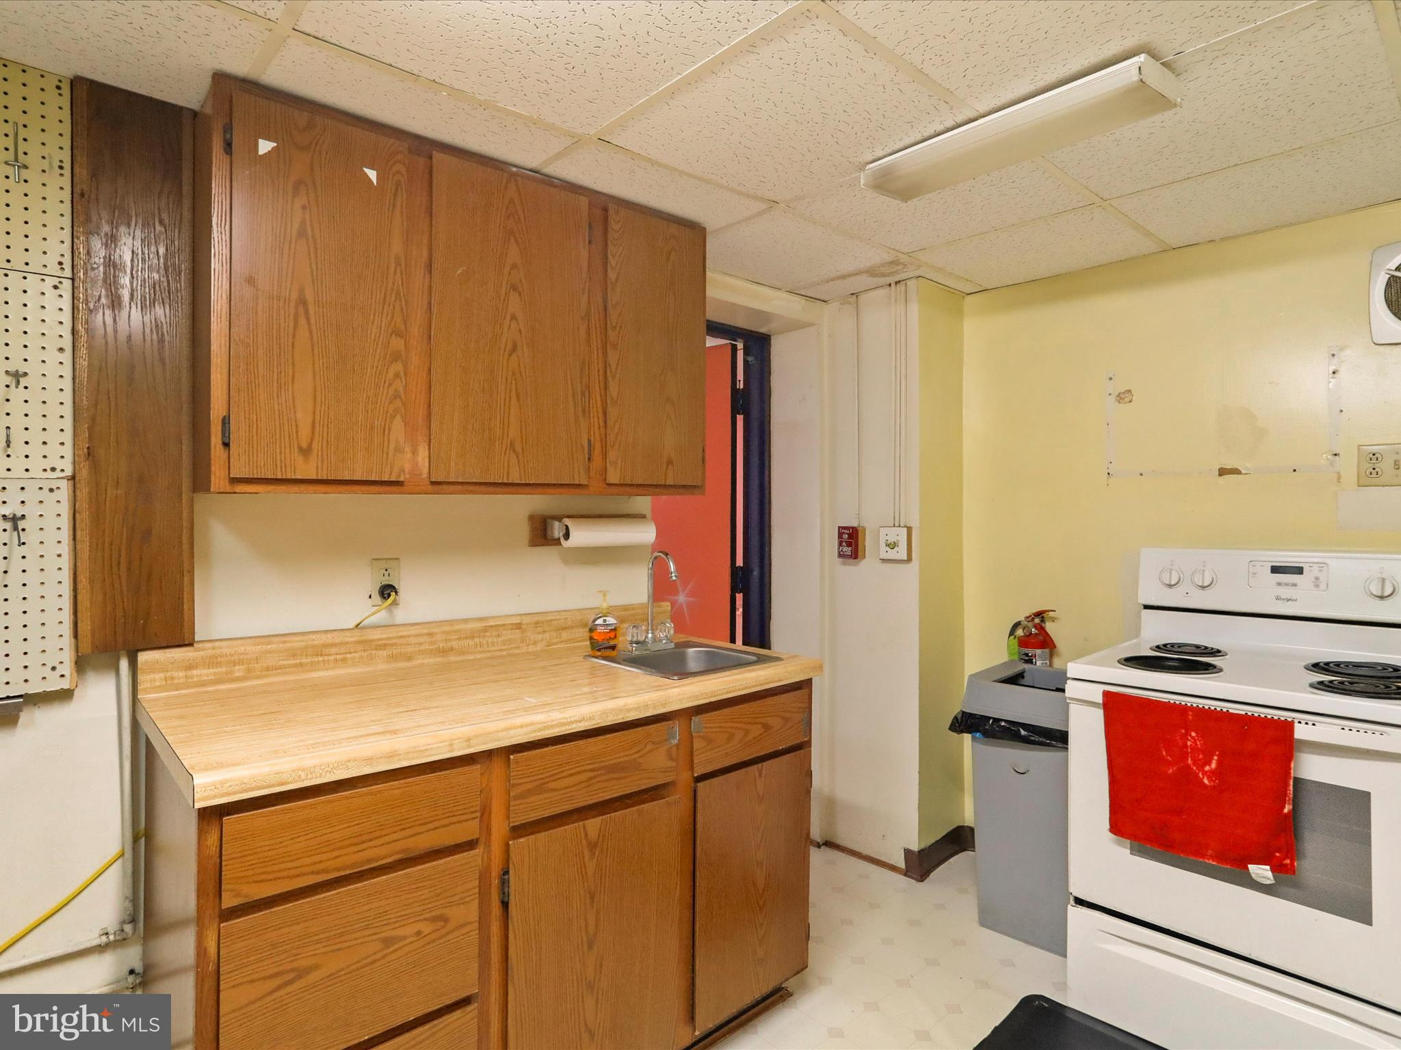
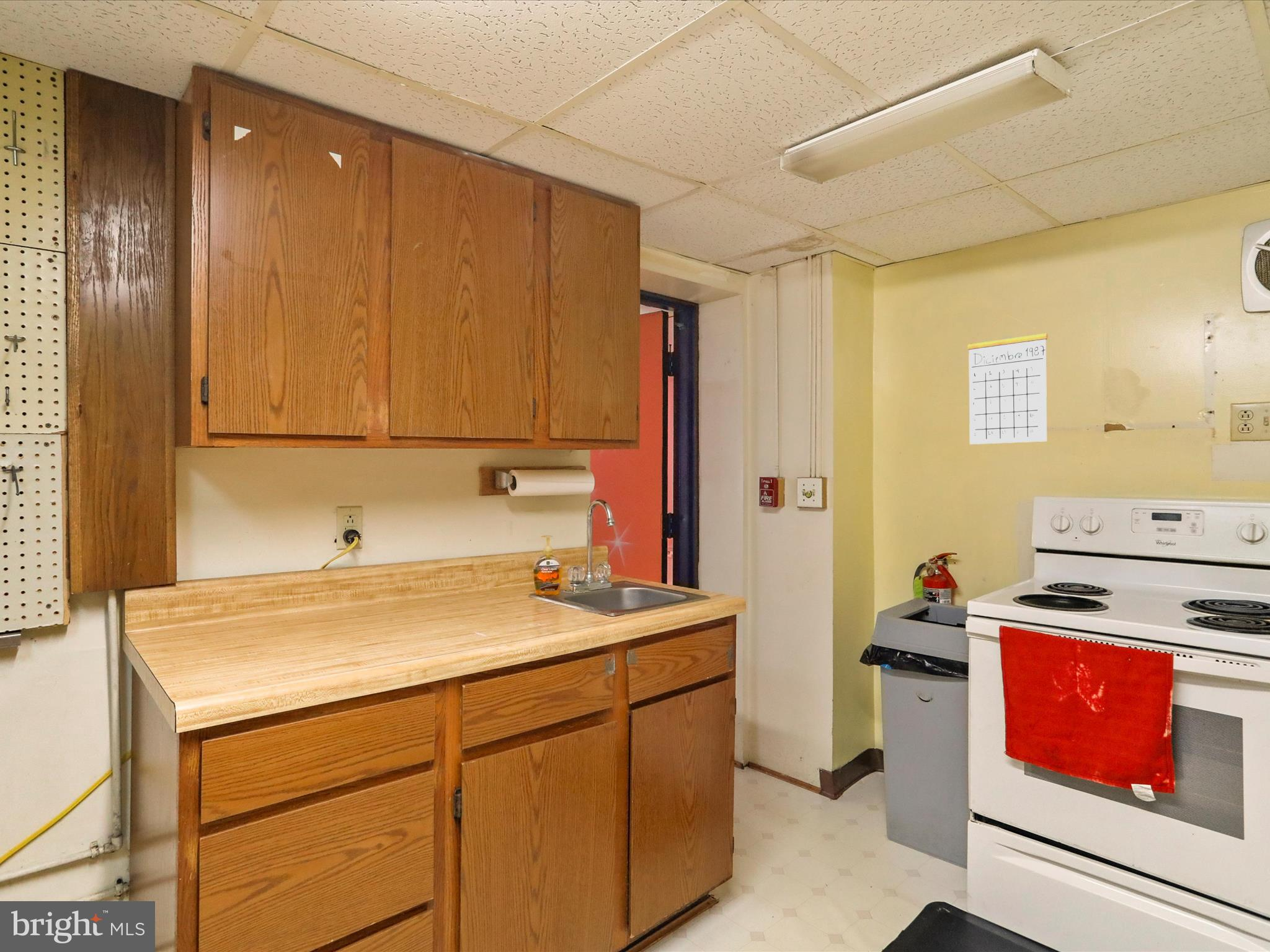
+ calendar (1006, 378)
